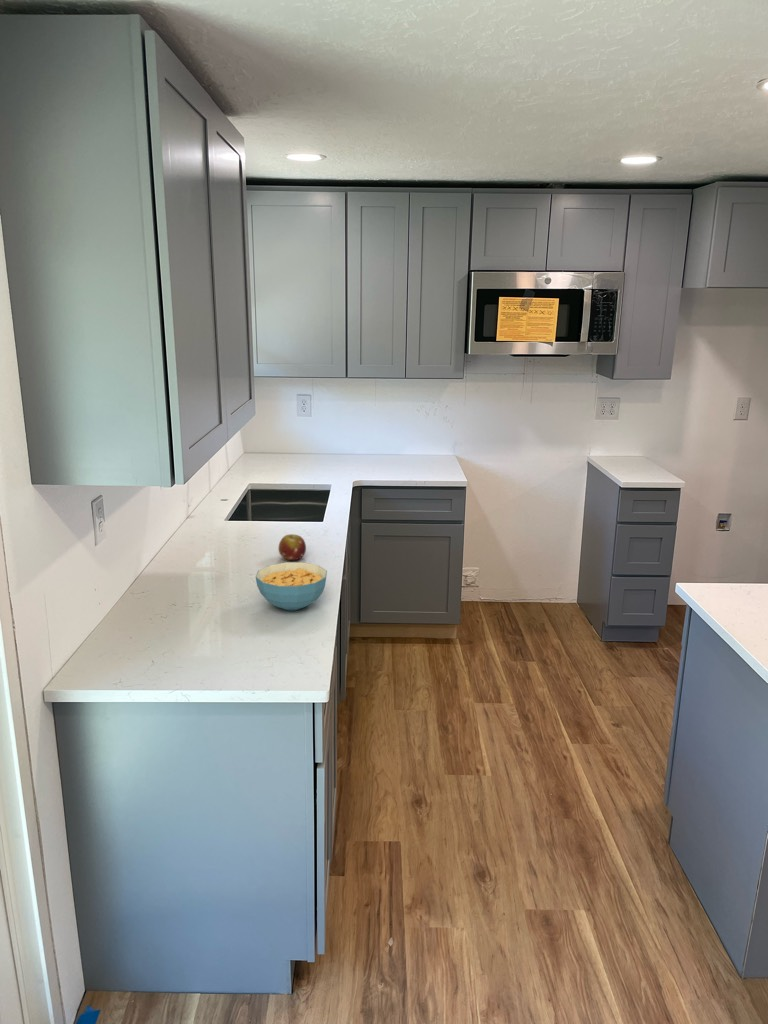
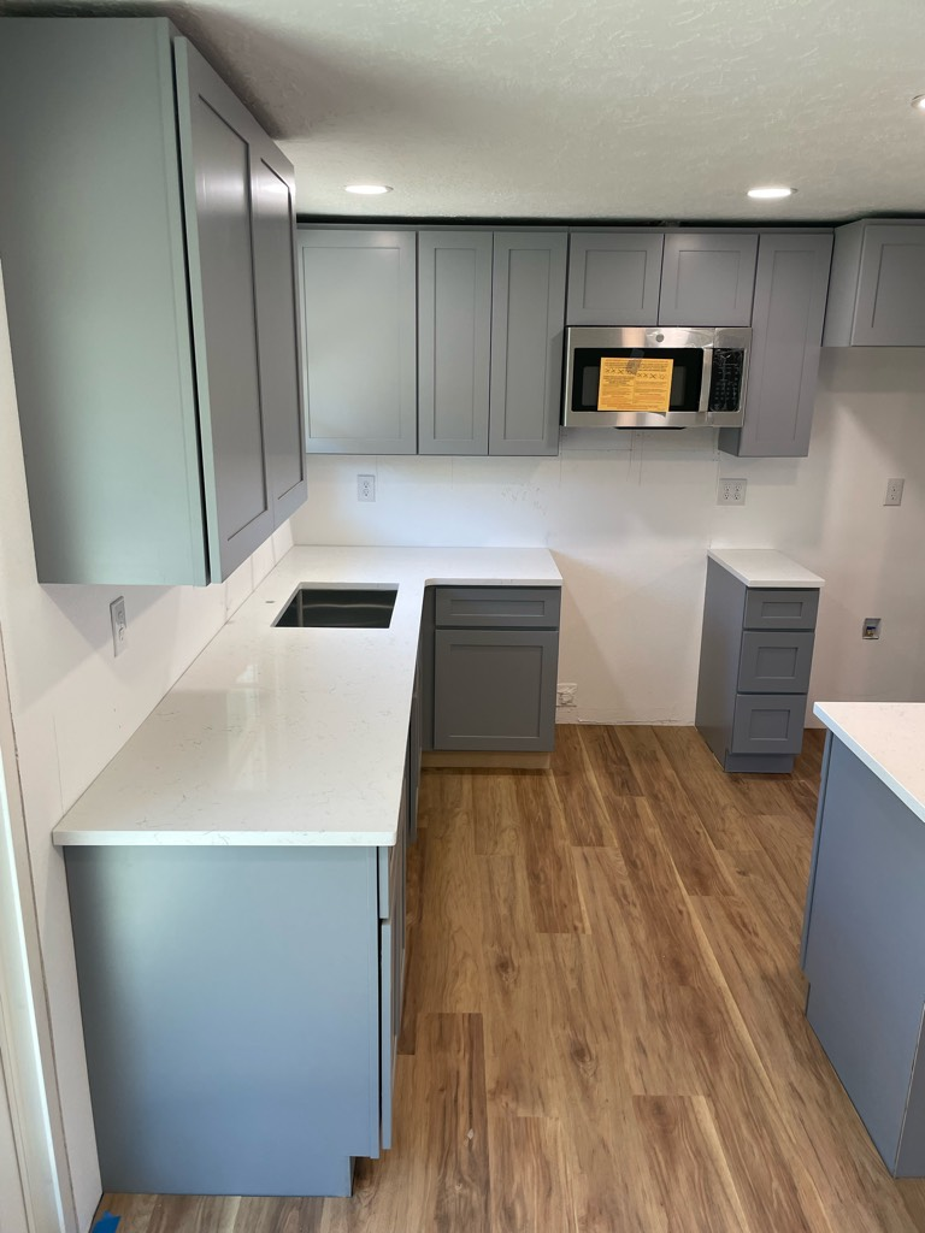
- fruit (292, 547)
- cereal bowl (292, 590)
